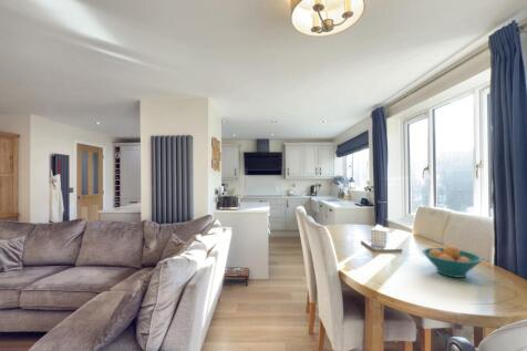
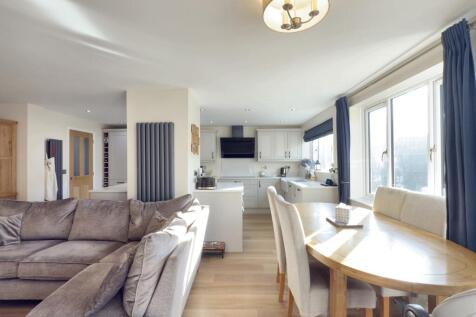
- fruit bowl (451, 259)
